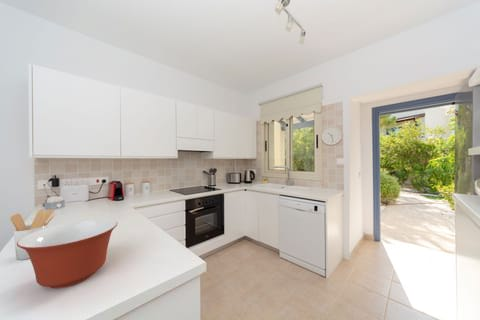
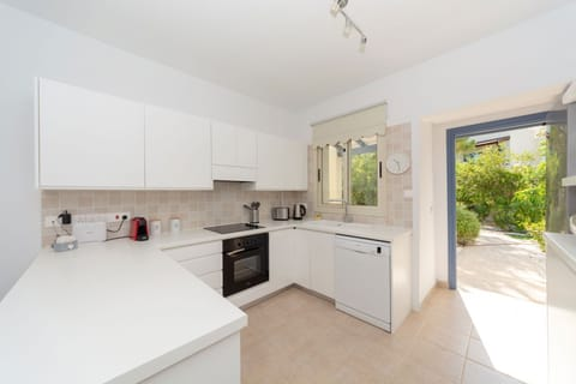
- utensil holder (35, 231)
- mixing bowl (74, 252)
